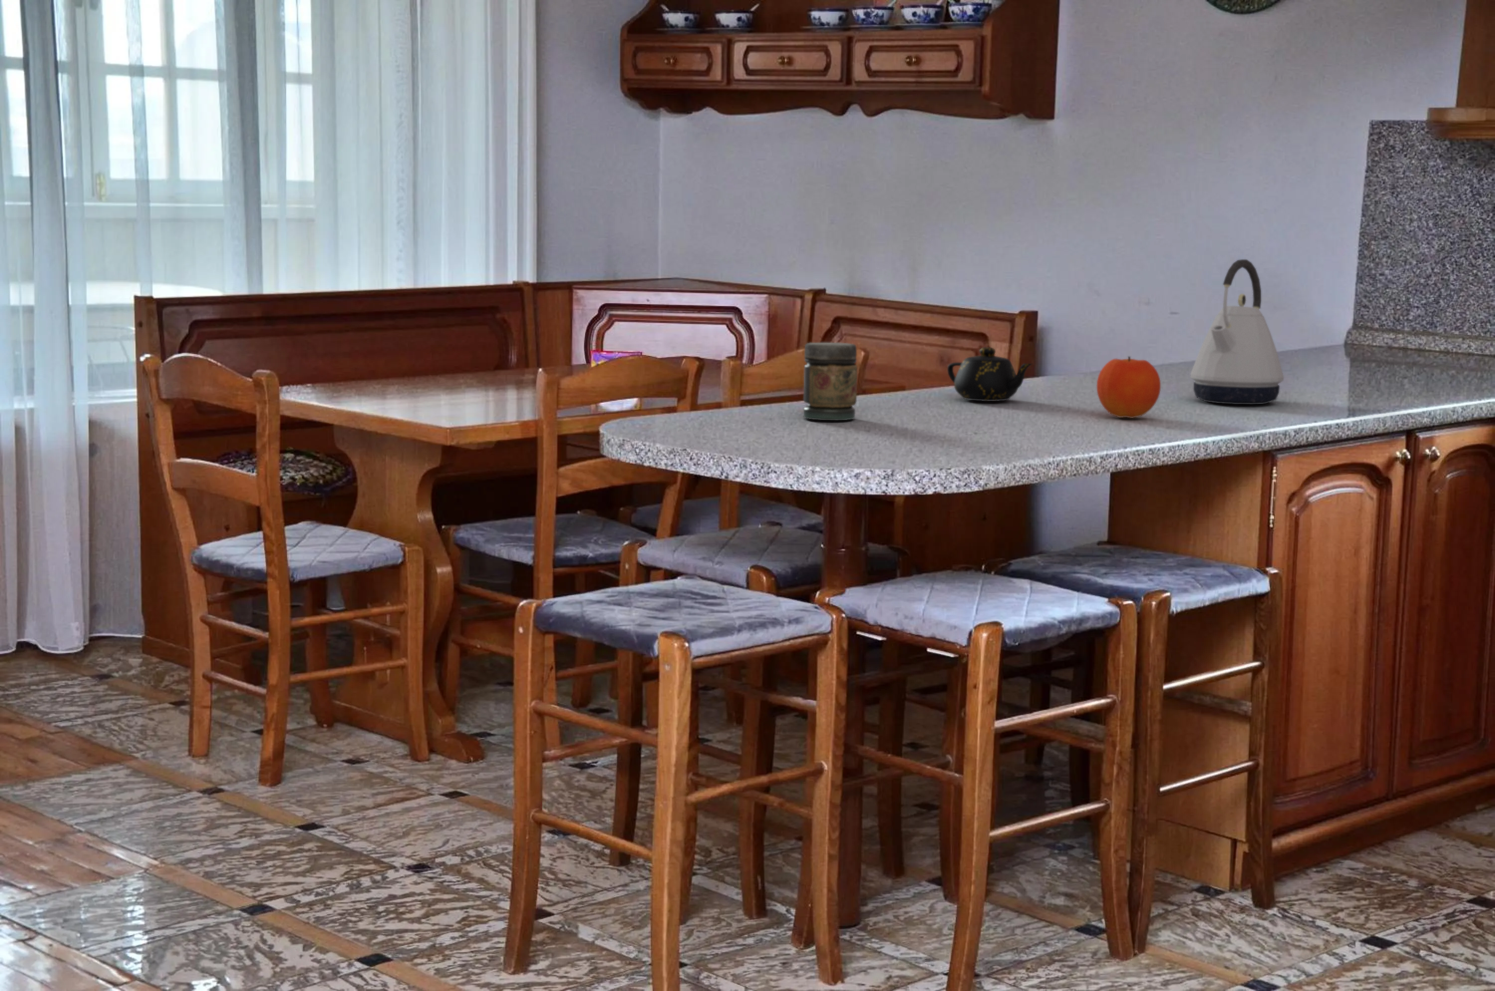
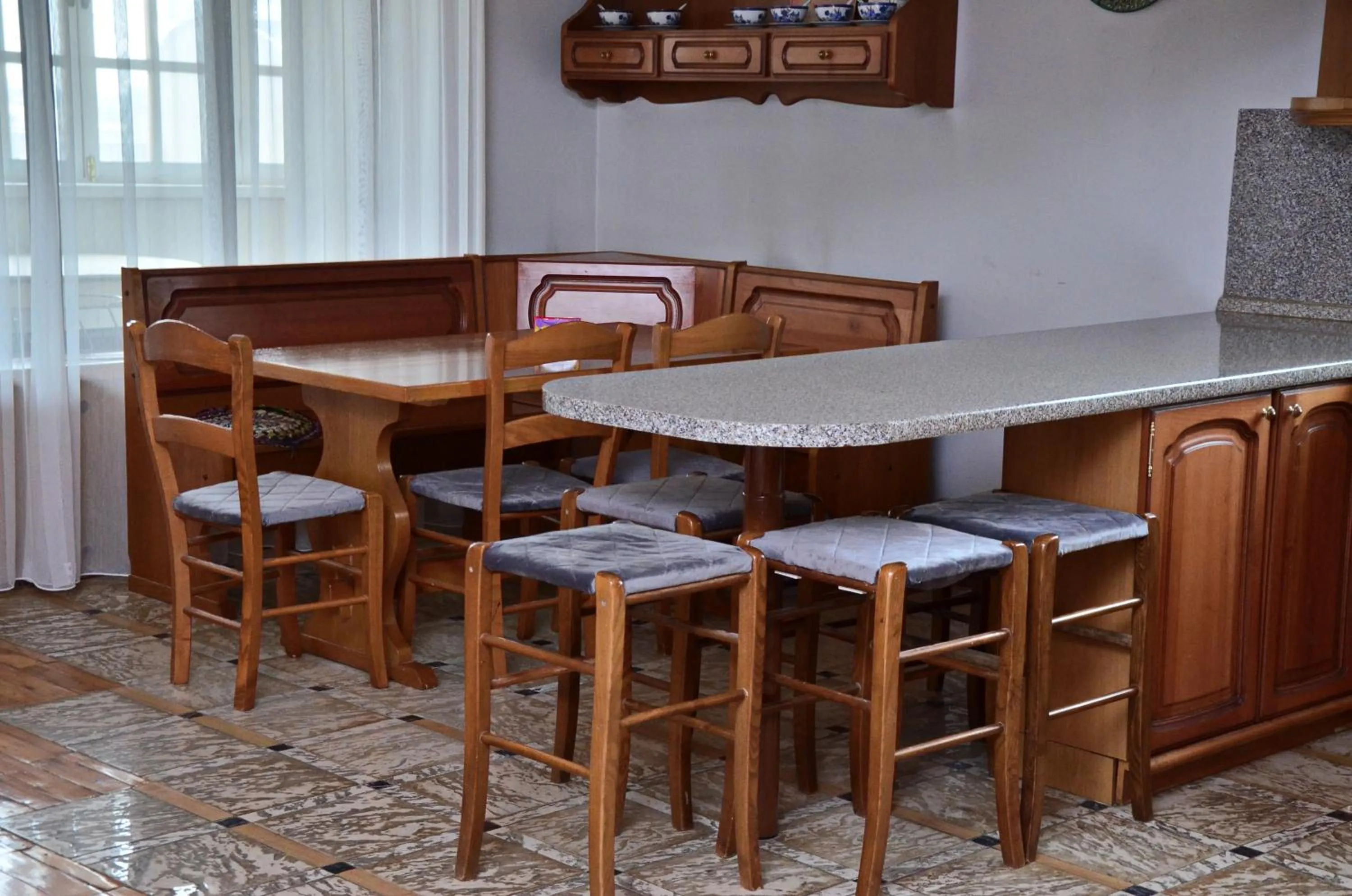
- teapot (990, 374)
- kettle (1237, 331)
- jar (830, 380)
- fruit (1128, 387)
